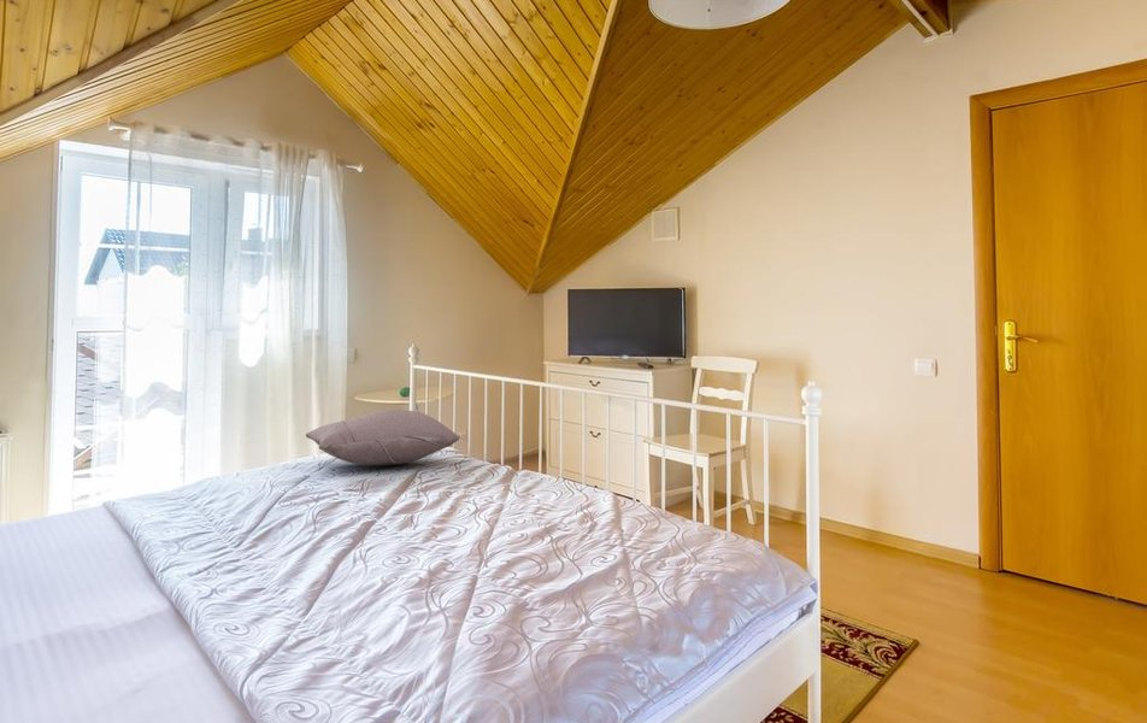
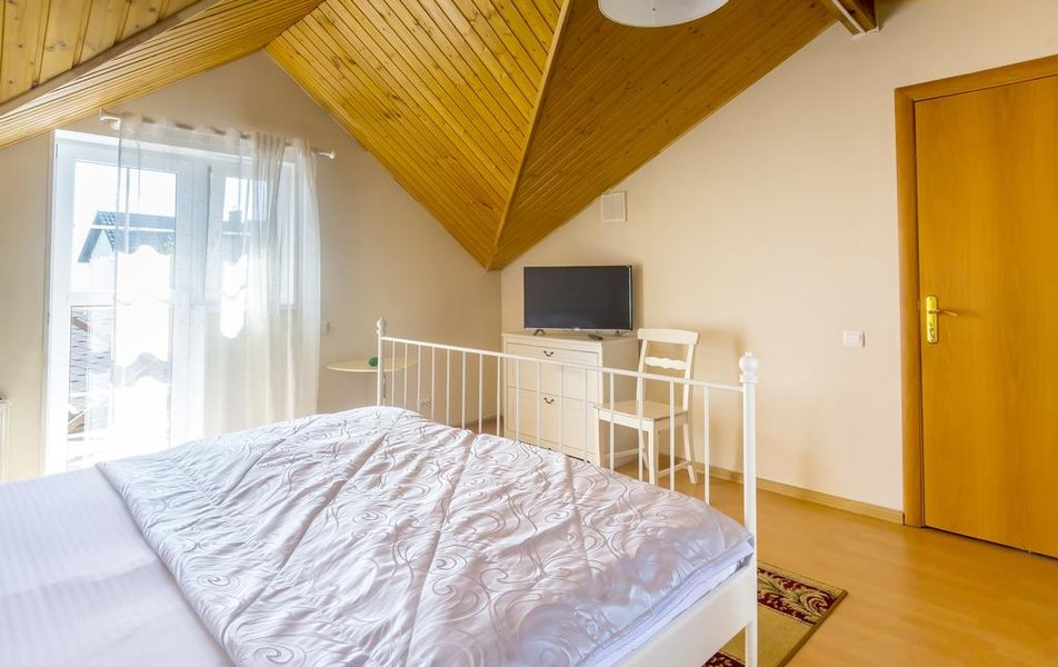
- pillow (380, 437)
